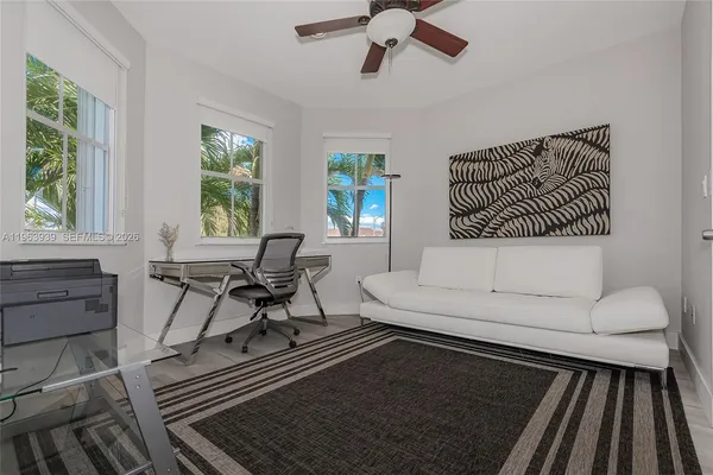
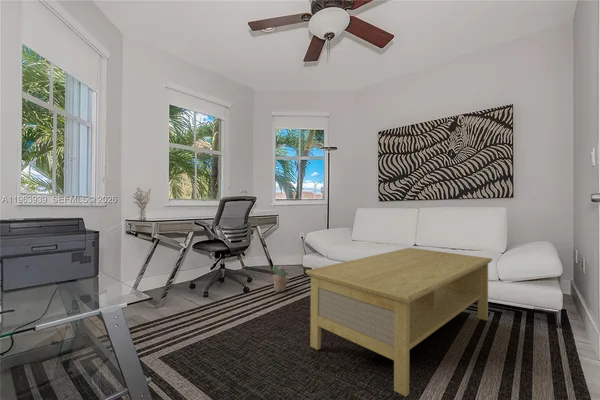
+ decorative plant (280, 277)
+ coffee table (408, 297)
